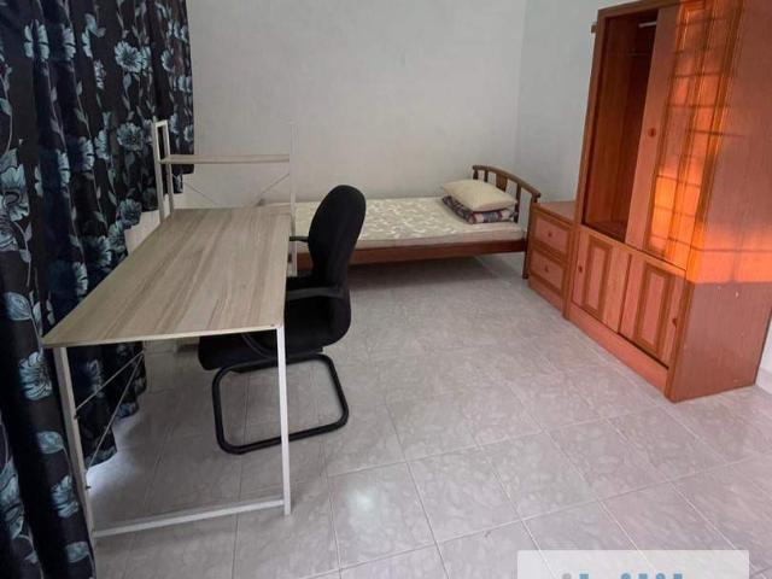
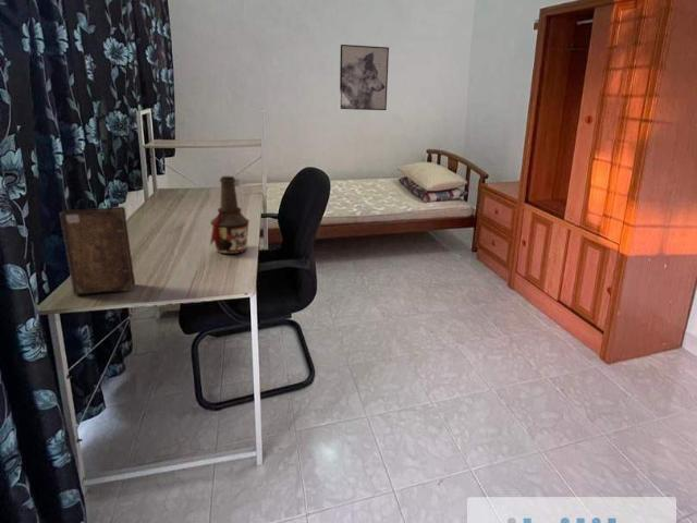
+ bottle (228, 215)
+ book (99, 250)
+ wall art (364, 78)
